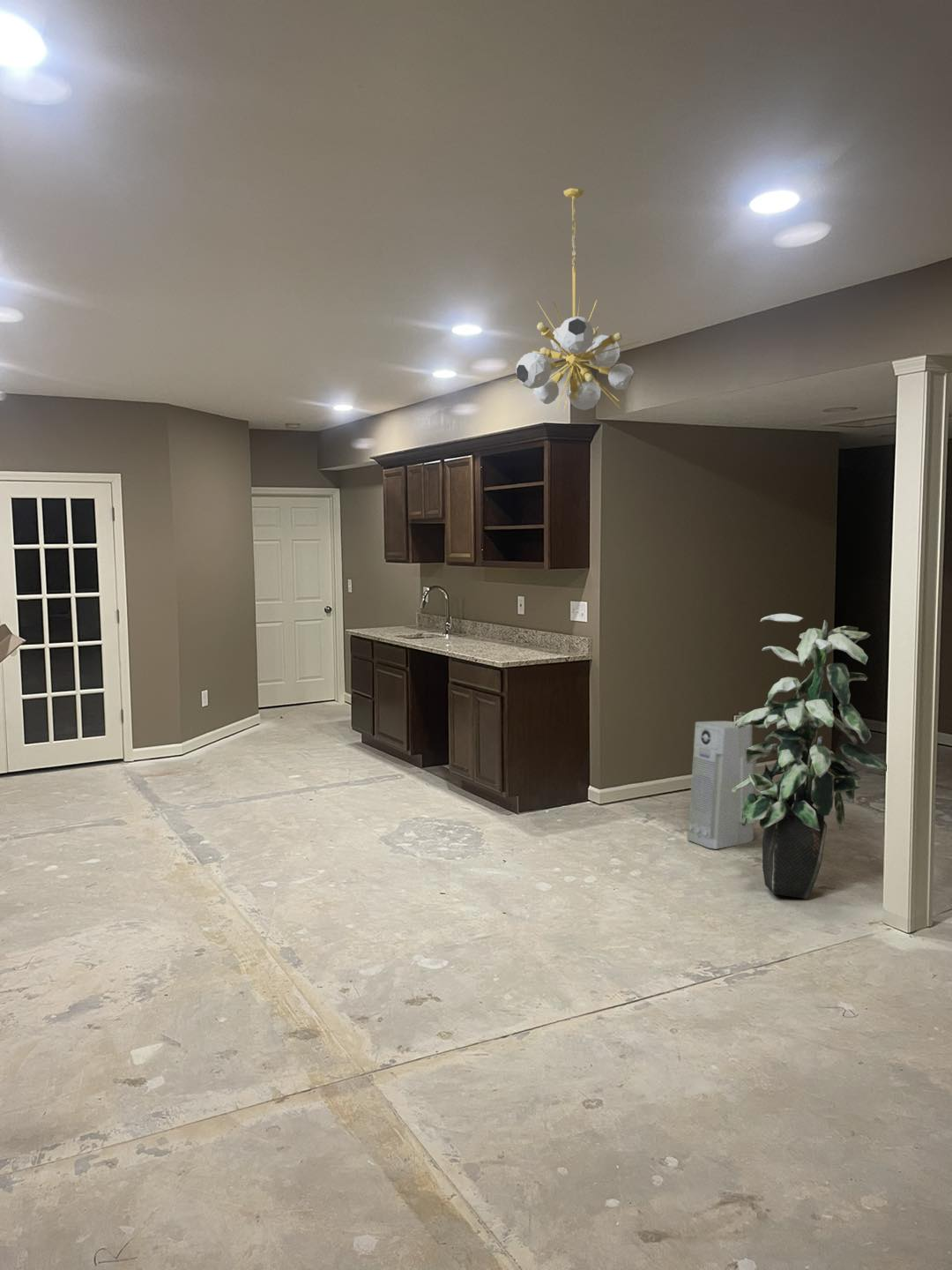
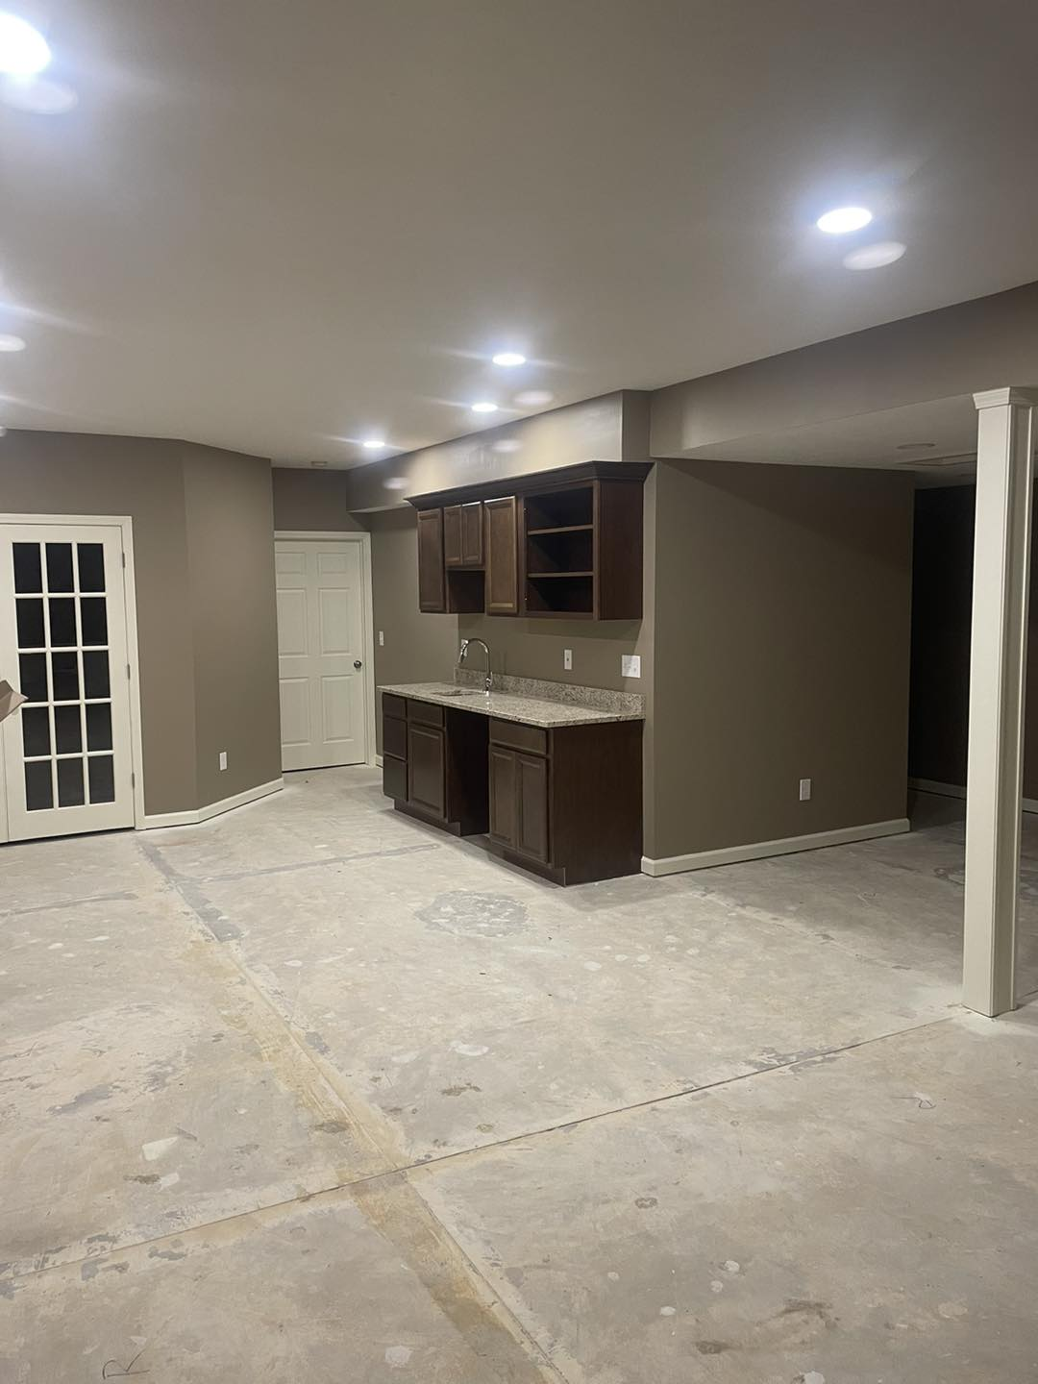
- chandelier (574, 306)
- indoor plant (799, 753)
- air purifier (724, 781)
